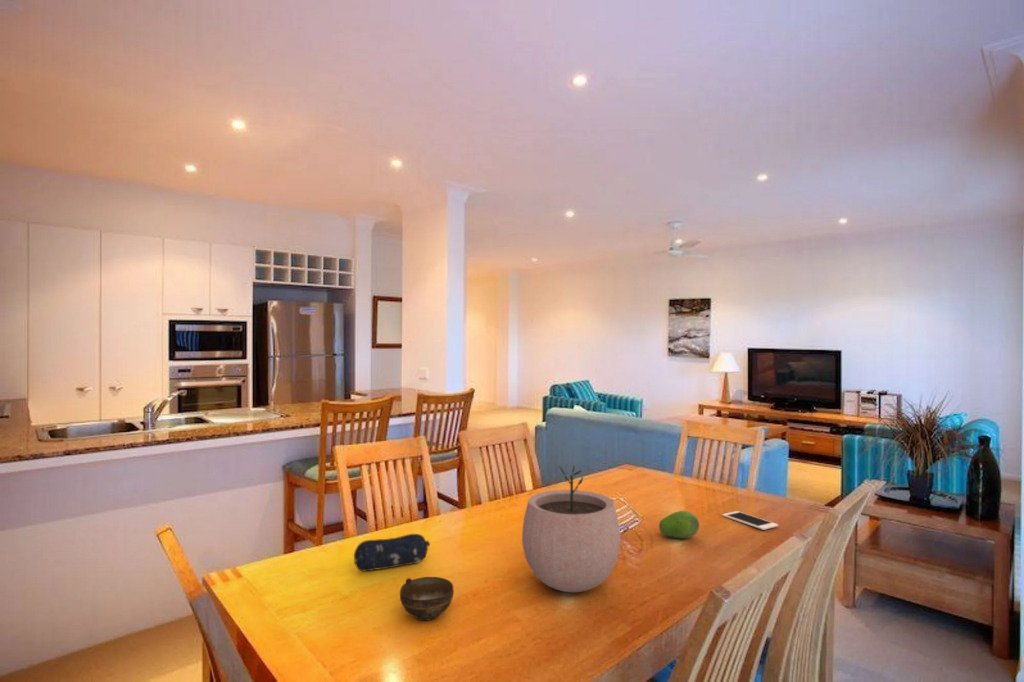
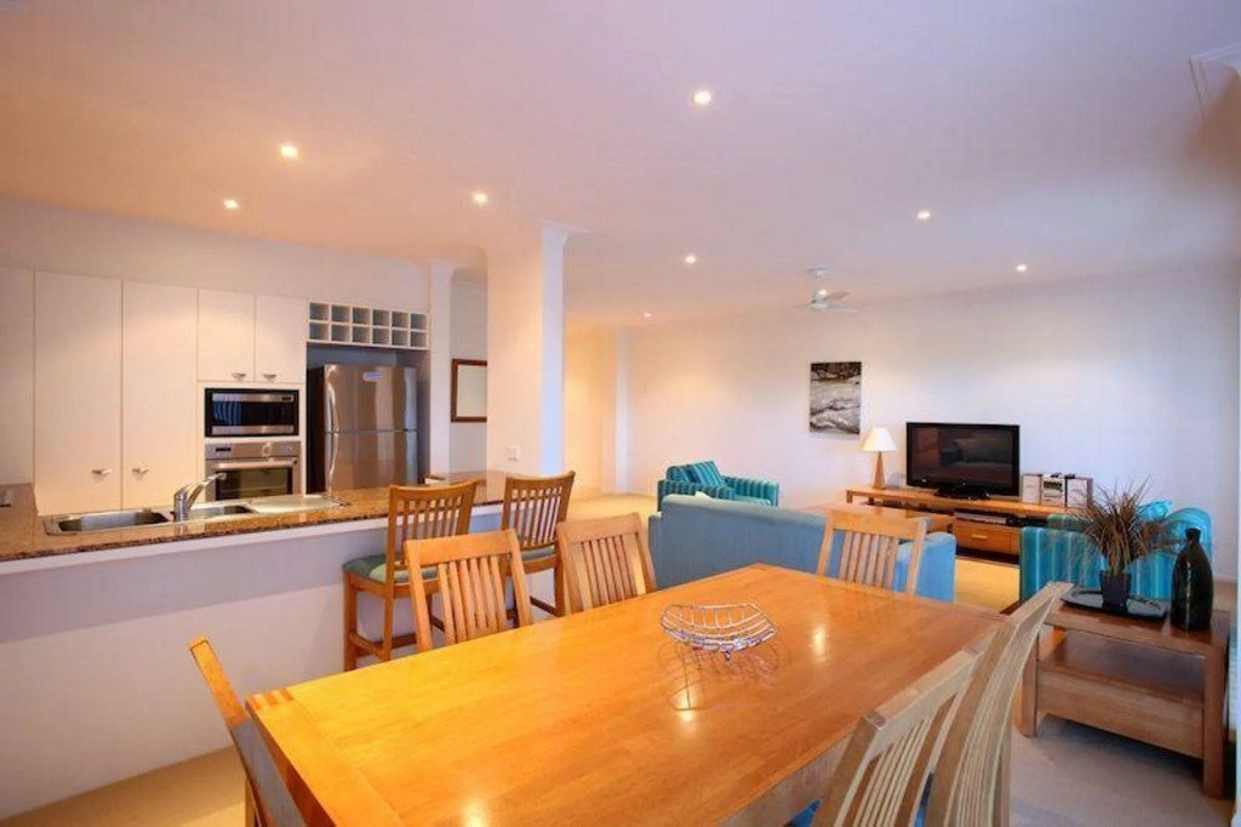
- pencil case (391, 552)
- plant pot (570, 524)
- fruit (679, 524)
- cup (423, 599)
- cell phone (749, 520)
